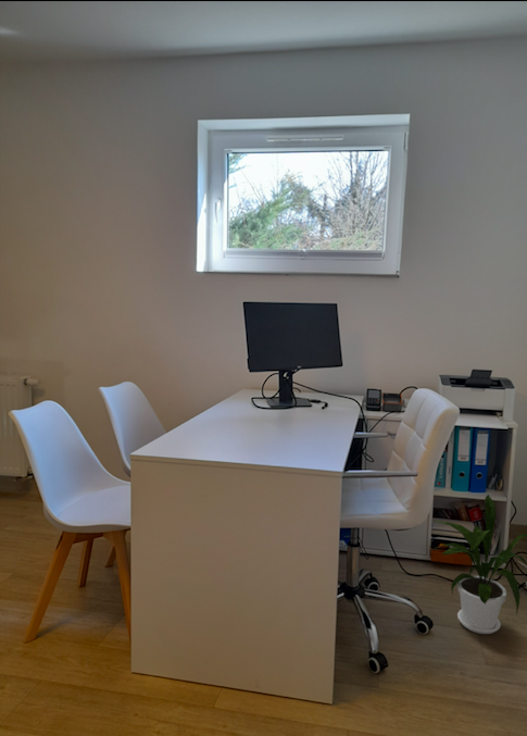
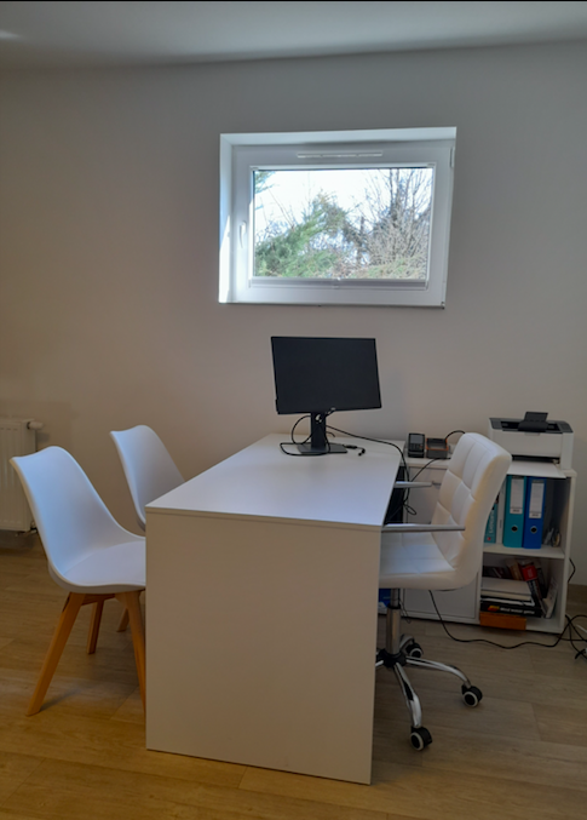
- house plant (481, 565)
